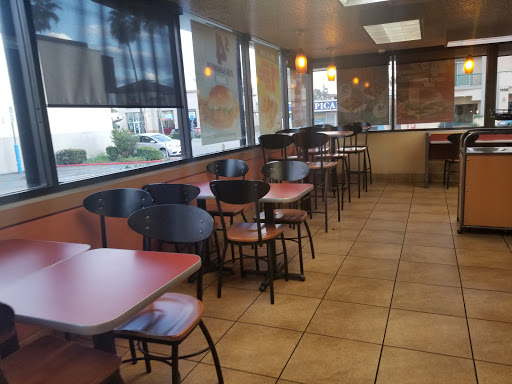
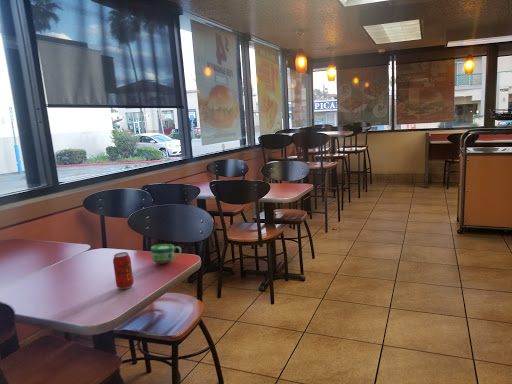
+ soda can (123, 270)
+ cup (166, 253)
